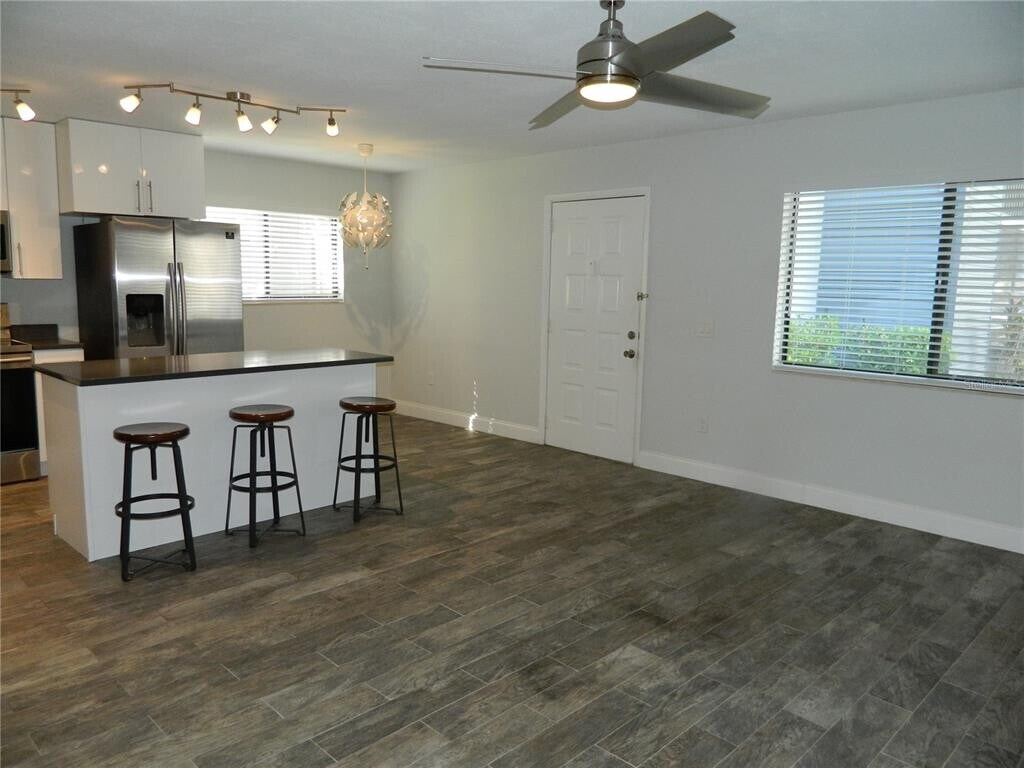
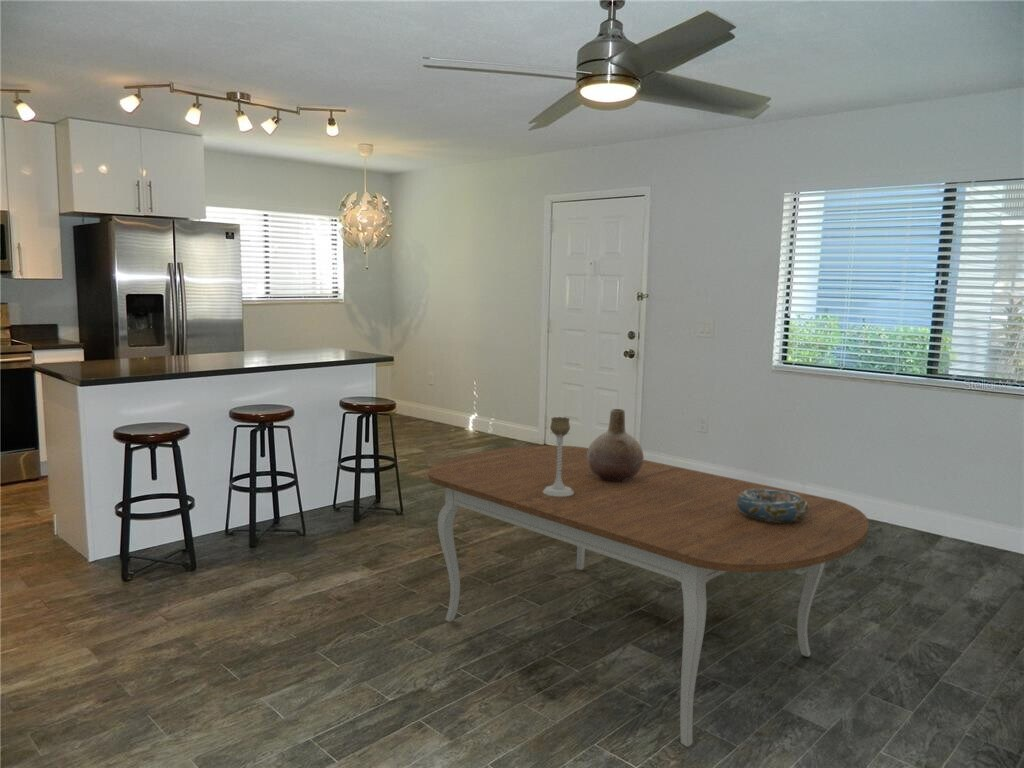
+ decorative bowl (772, 504)
+ candle holder (559, 455)
+ vase (615, 443)
+ dining table (623, 561)
